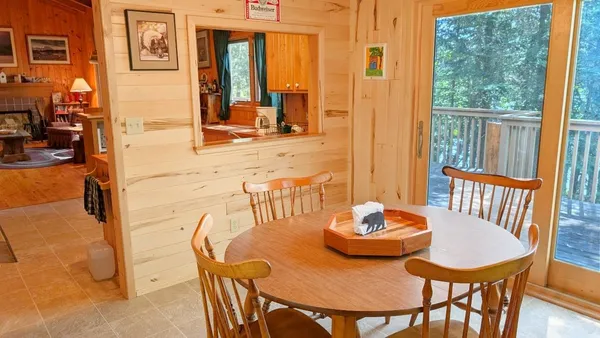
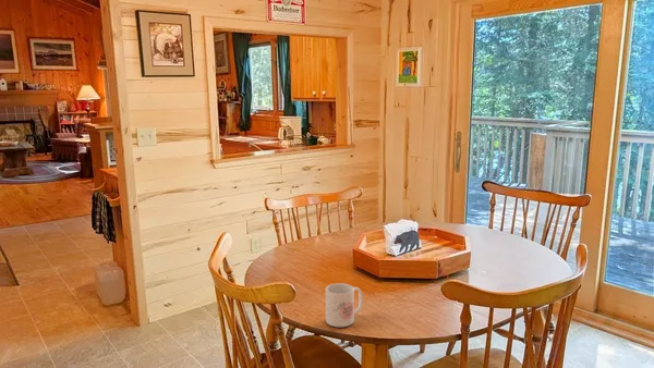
+ mug (344, 303)
